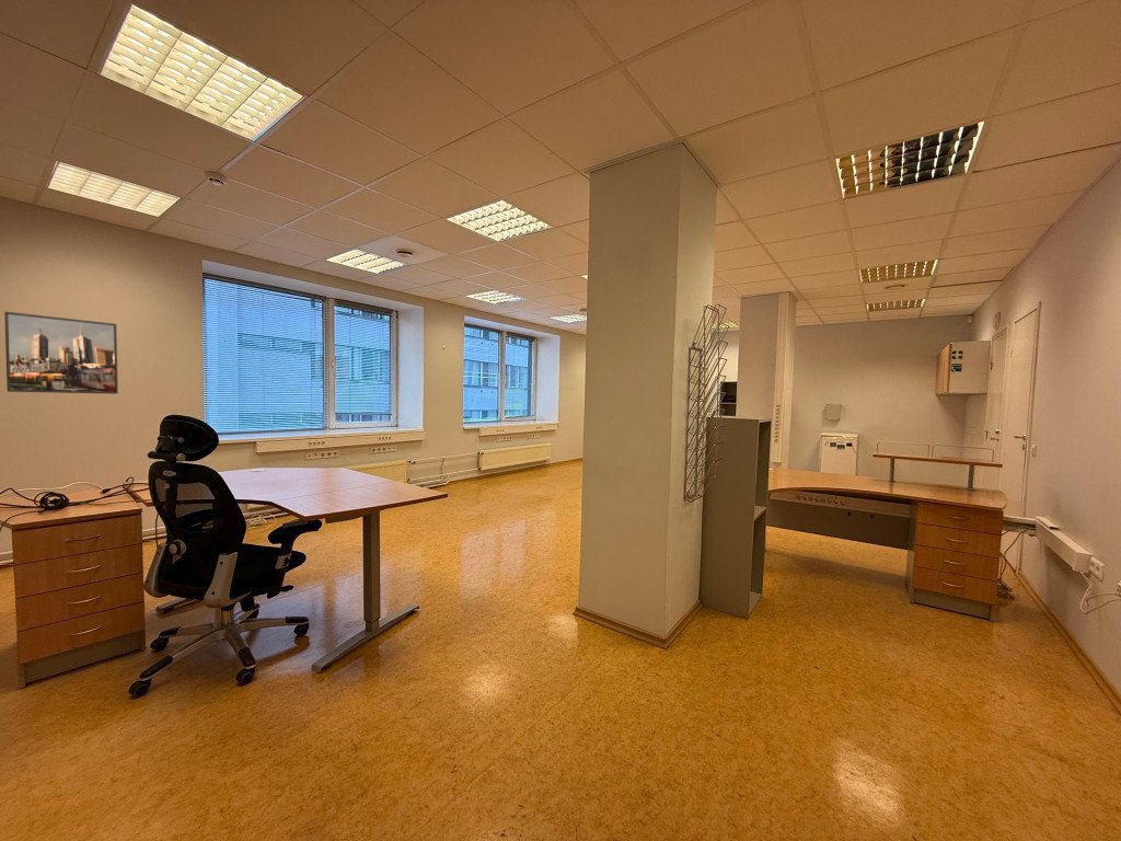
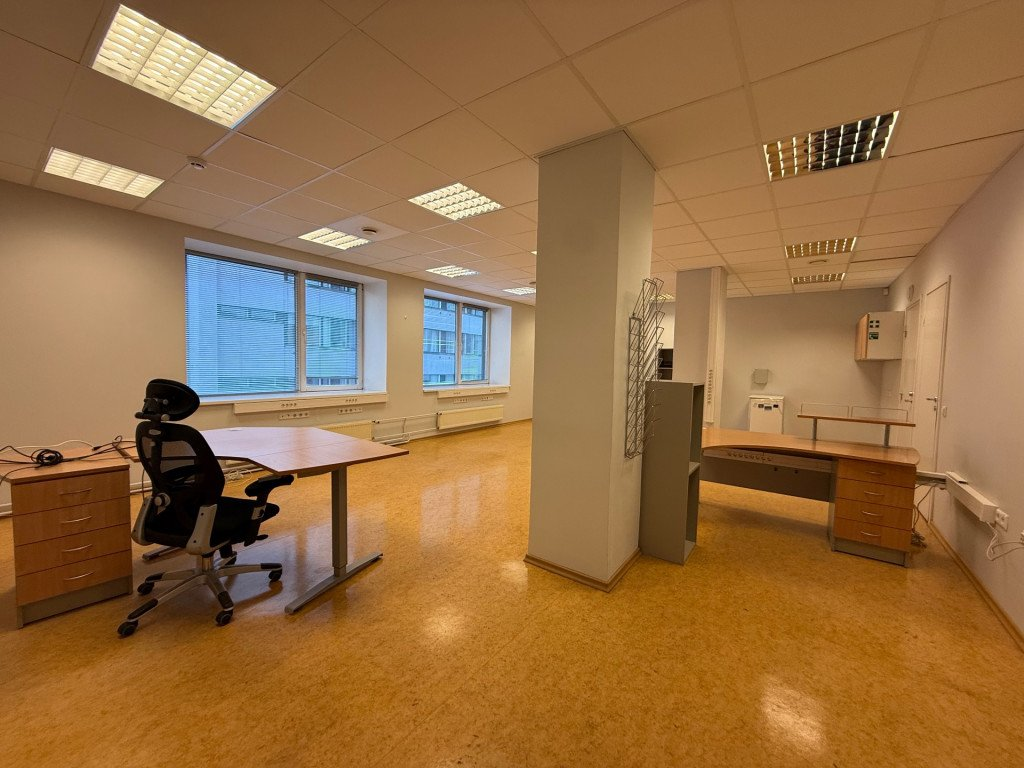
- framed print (65, 355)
